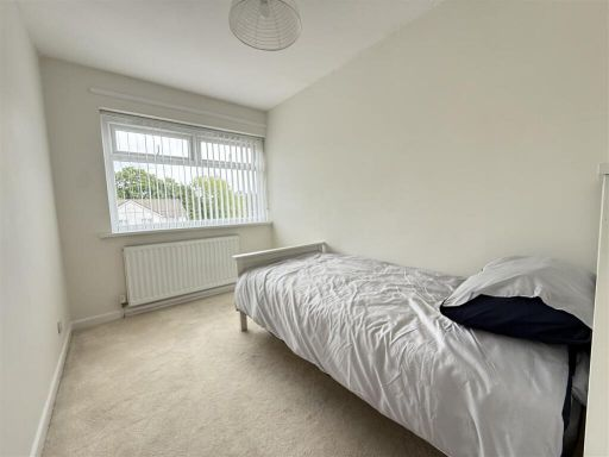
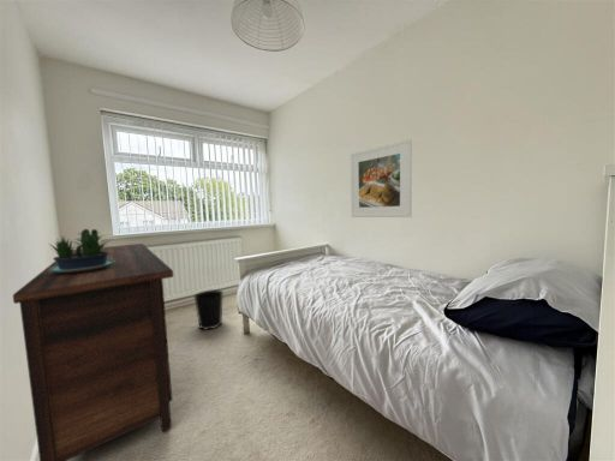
+ wastebasket (209, 309)
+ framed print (377, 182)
+ potted plant (85, 249)
+ dresser (112, 316)
